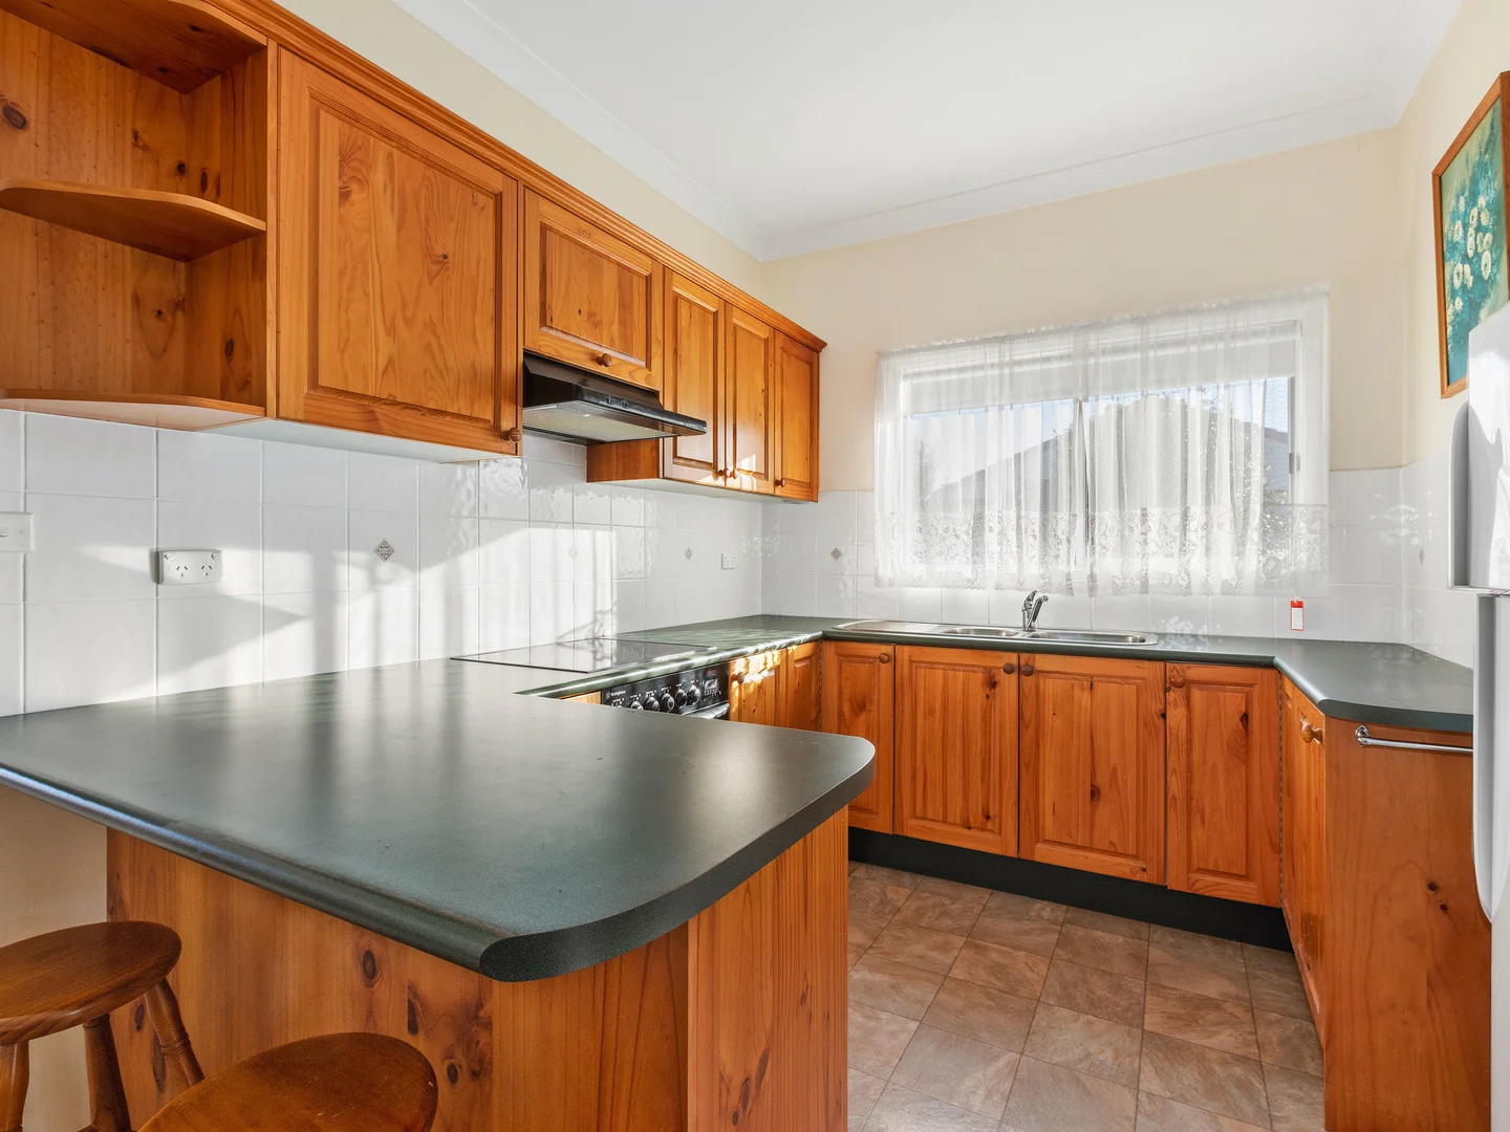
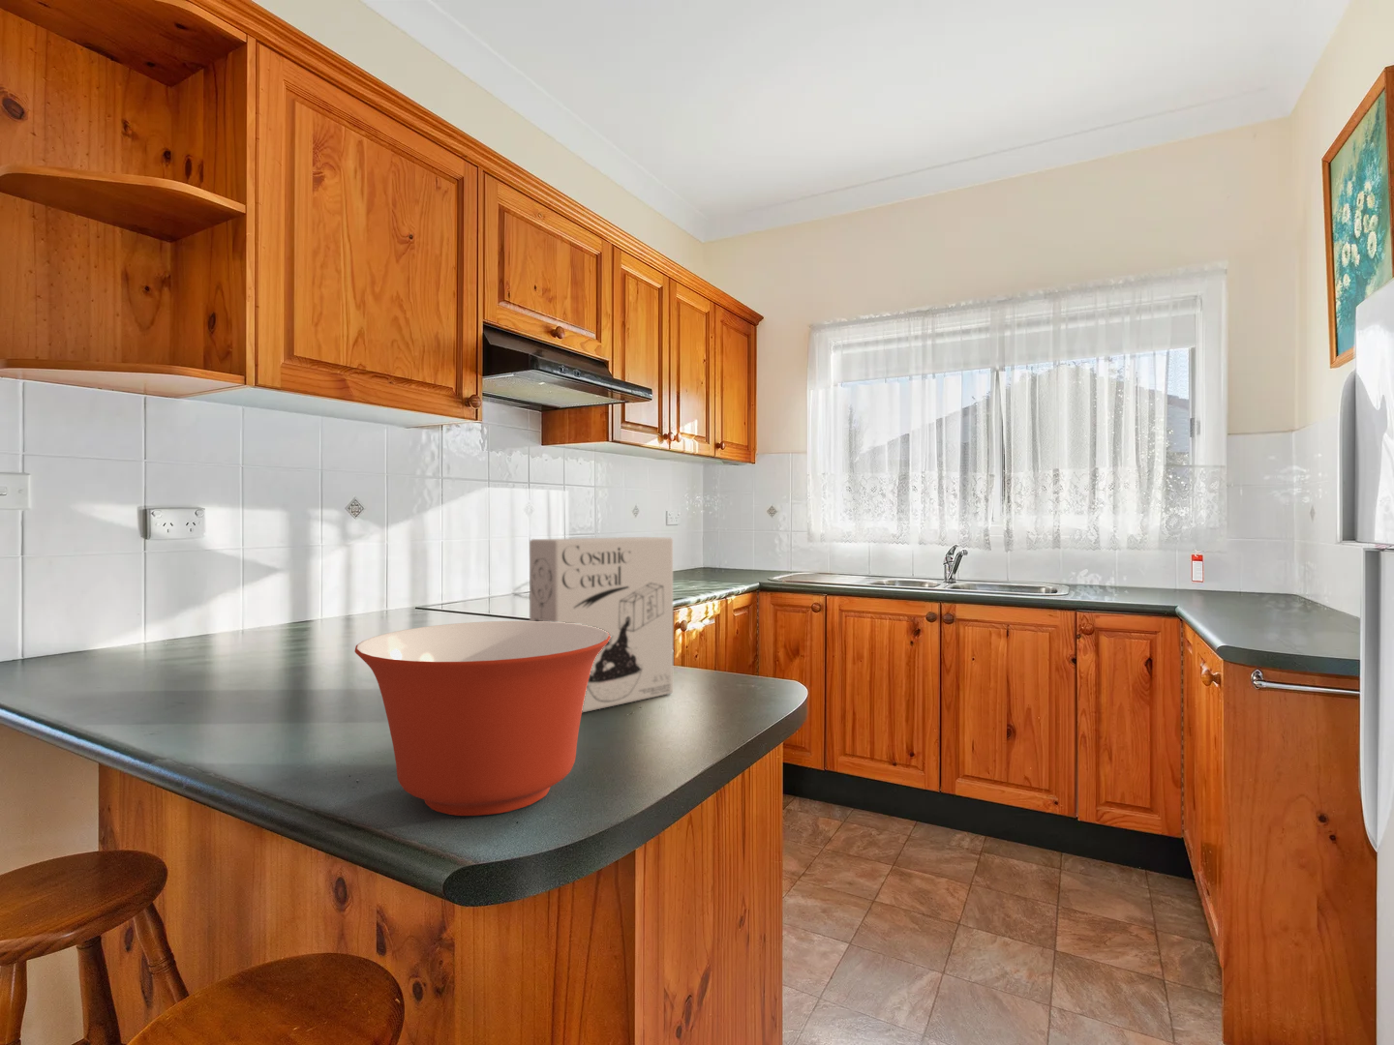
+ cereal box (604, 619)
+ mixing bowl (488, 715)
